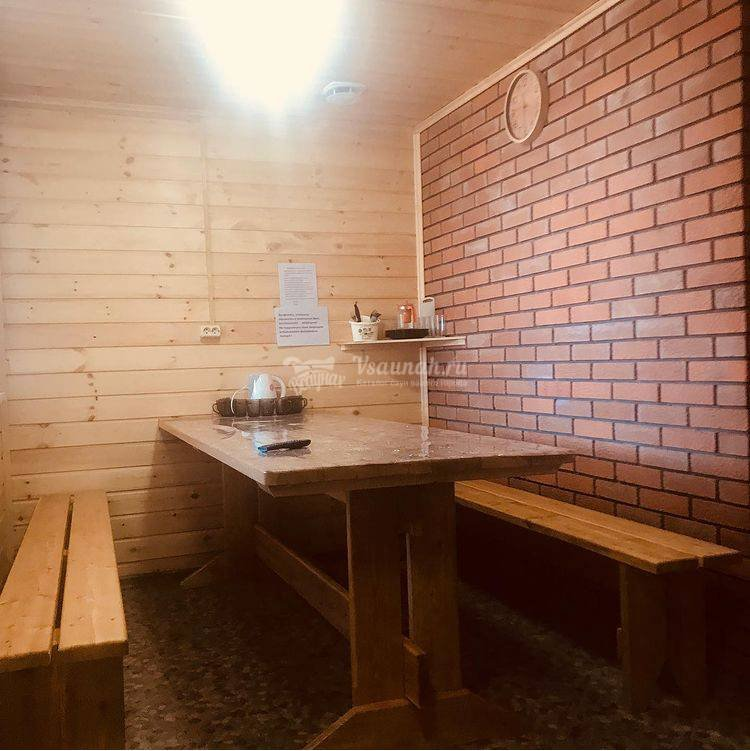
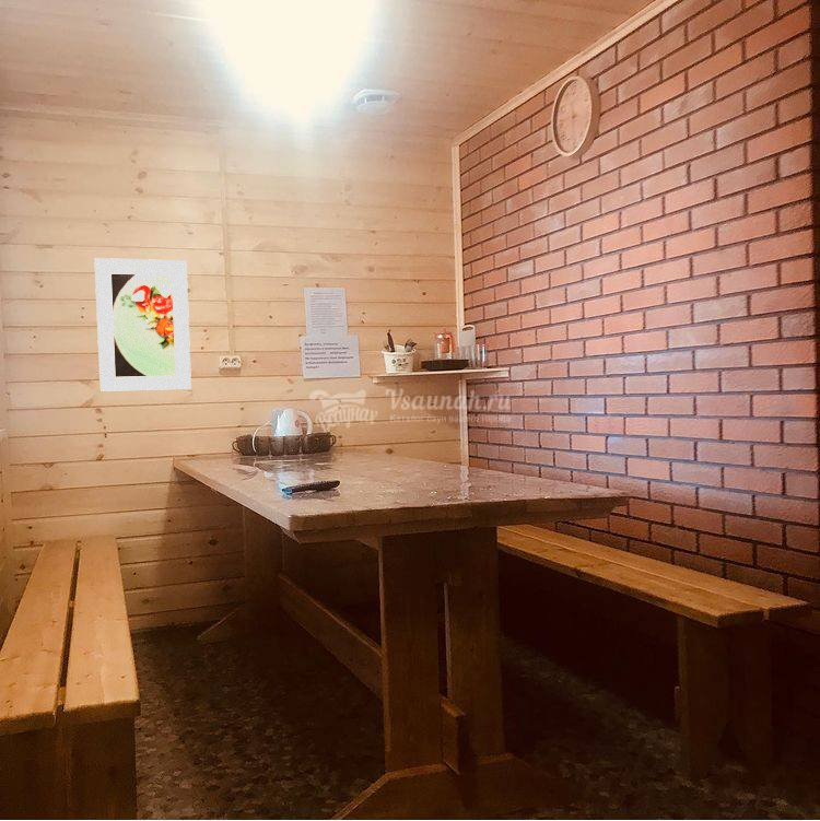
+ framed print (143, 325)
